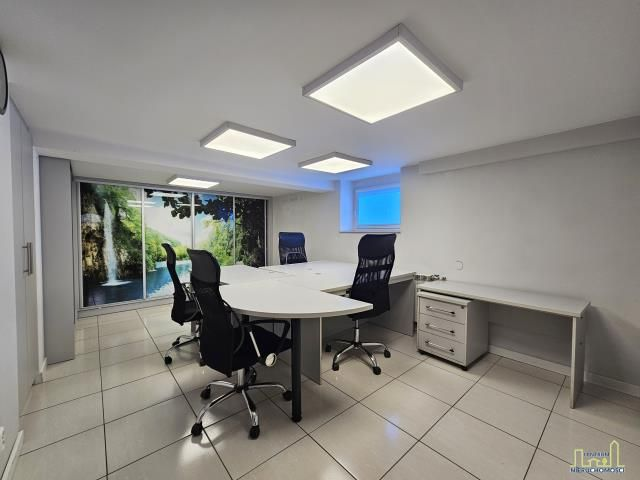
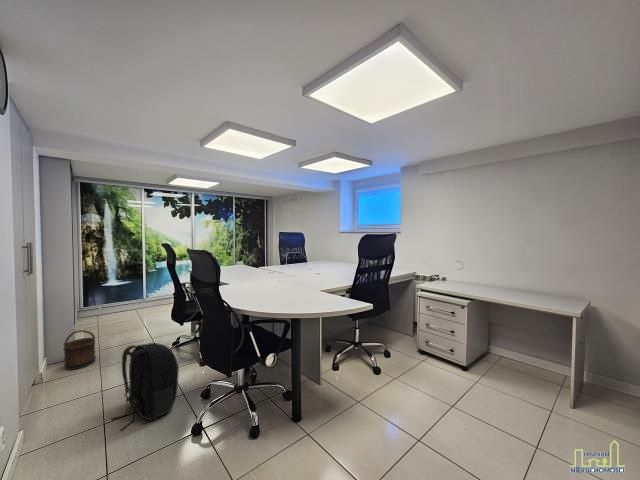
+ bucket (80, 347)
+ backpack (145, 377)
